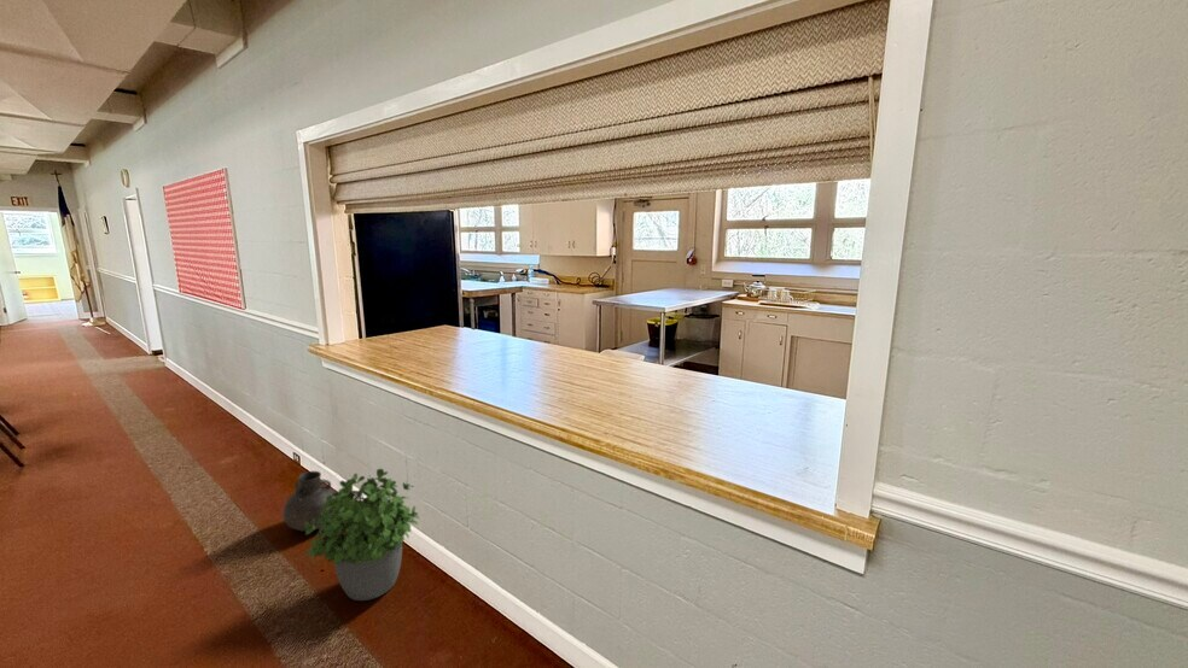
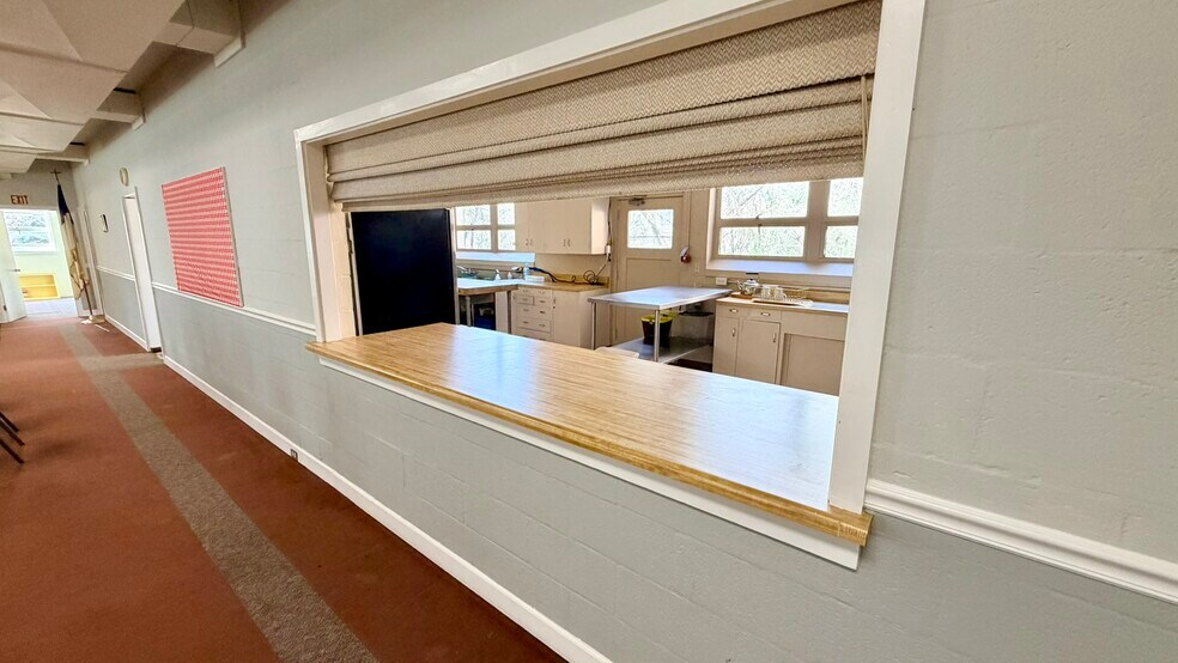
- vase (311, 499)
- potted plant (365, 533)
